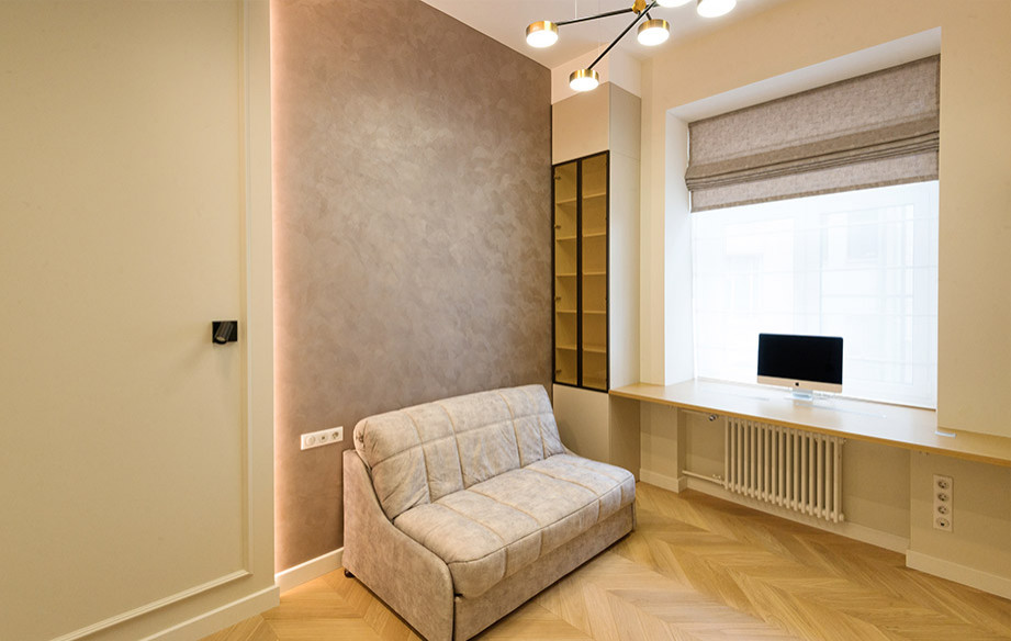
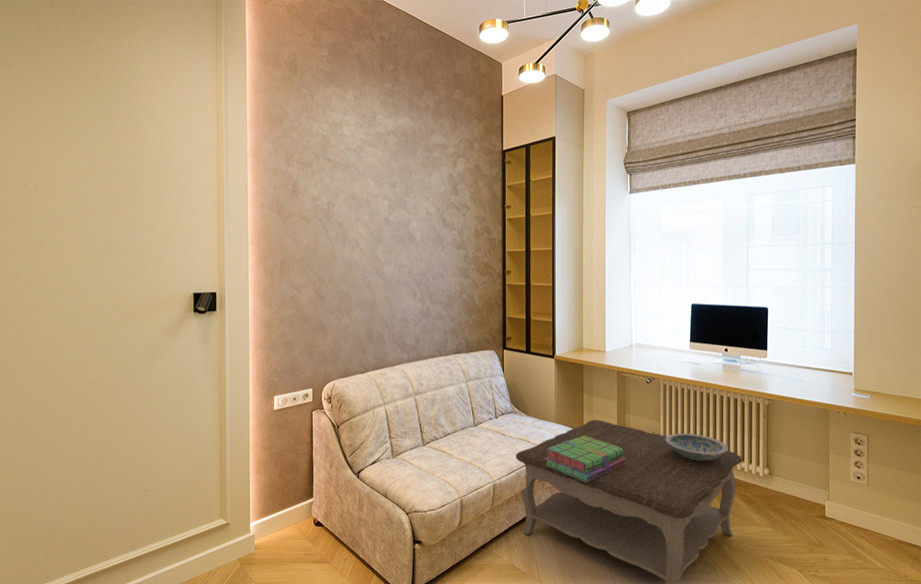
+ ceramic bowl (695, 449)
+ coffee table (627, 493)
+ stack of books (585, 456)
